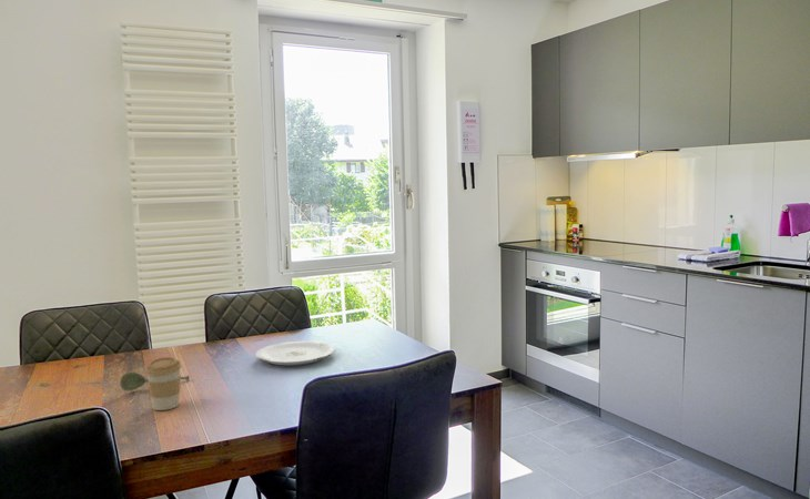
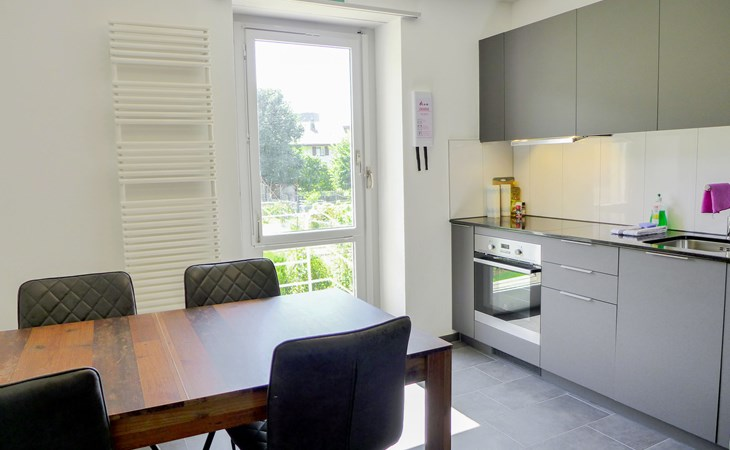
- plate (295, 354)
- soupspoon (148, 380)
- coffee cup (164, 383)
